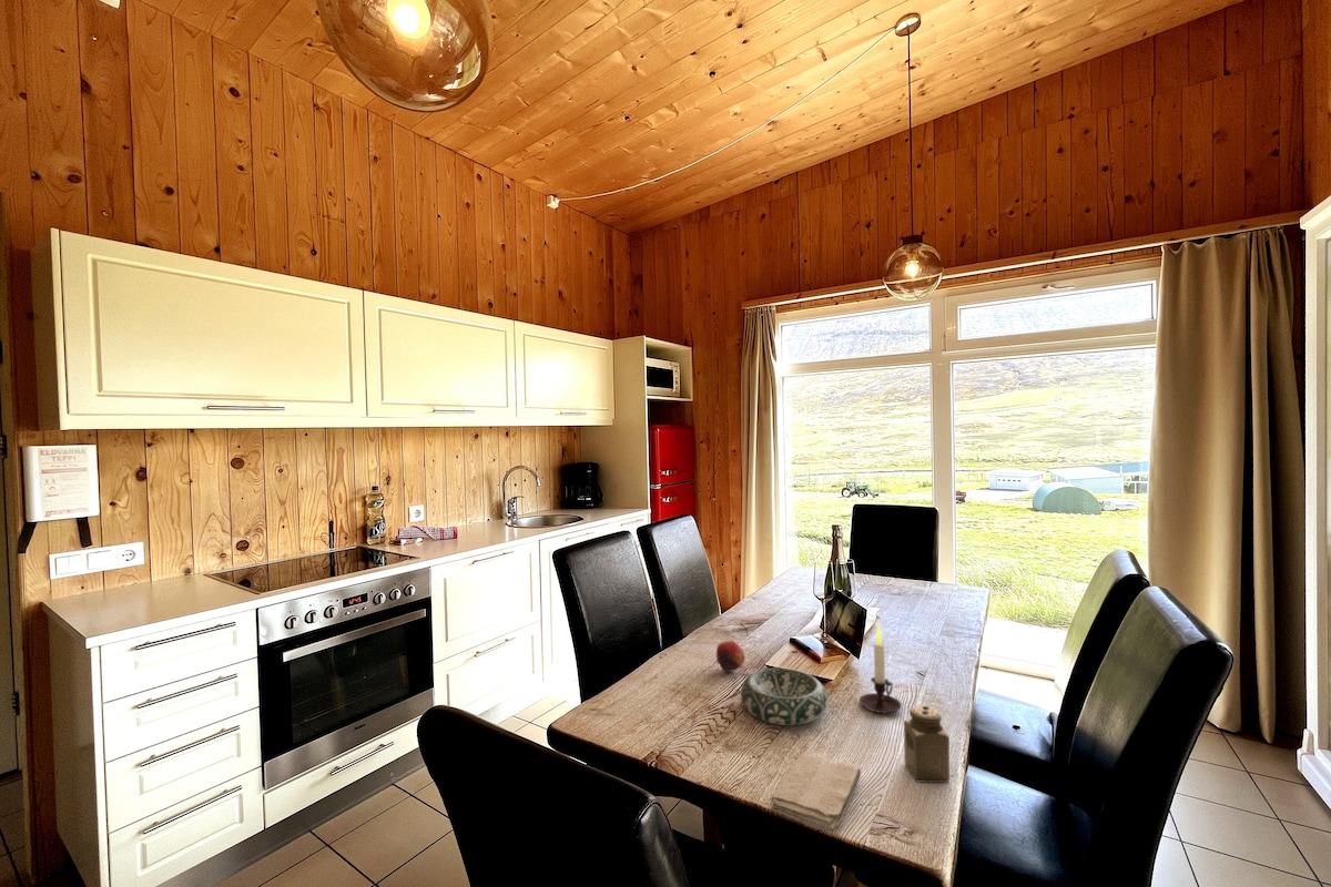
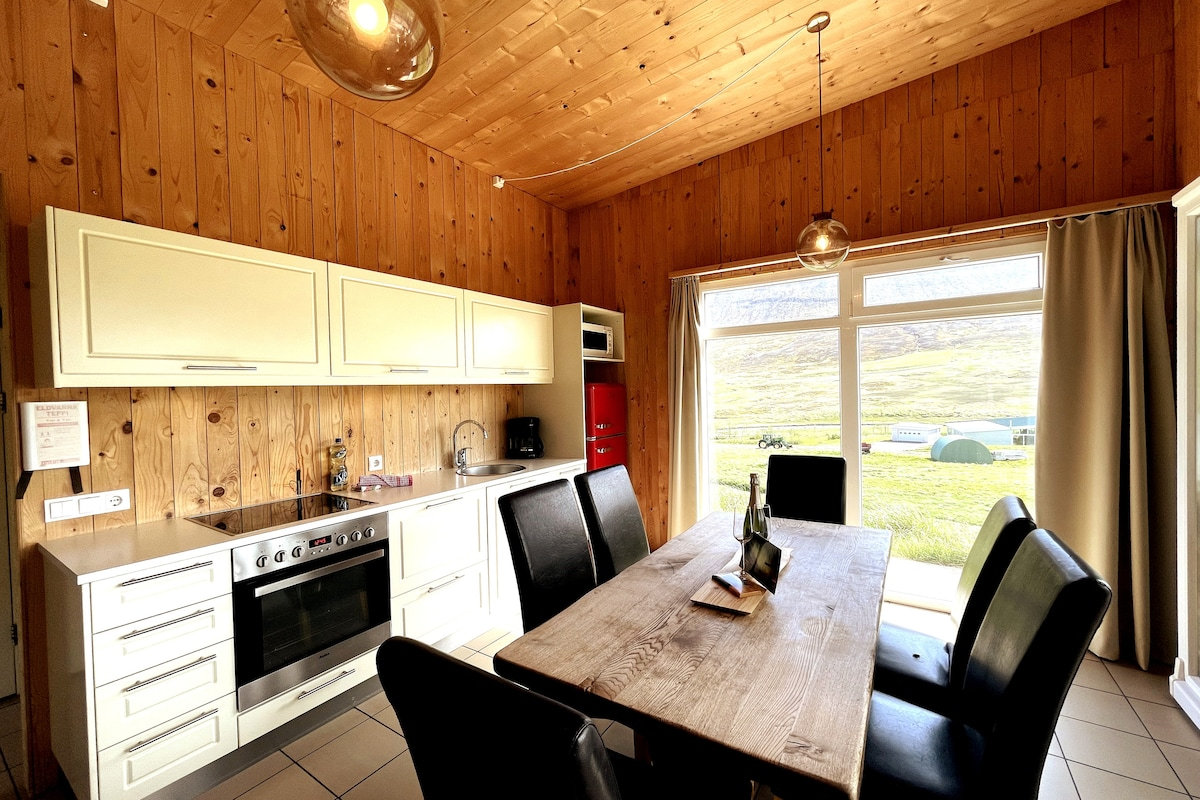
- candle (881, 663)
- salt shaker (925, 741)
- decorative bowl (783, 695)
- fruit (730, 655)
- washcloth (816, 786)
